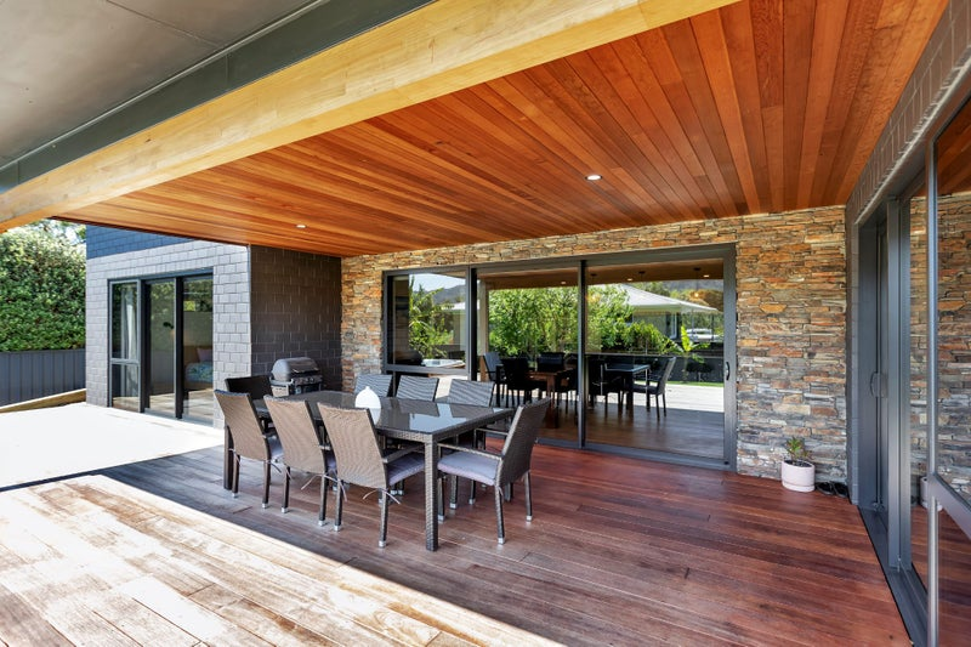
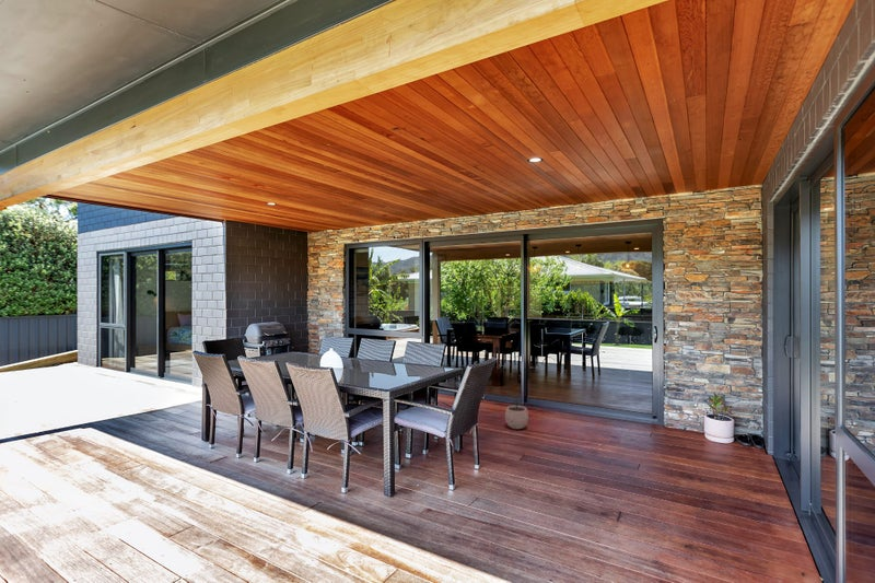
+ plant pot (516, 413)
